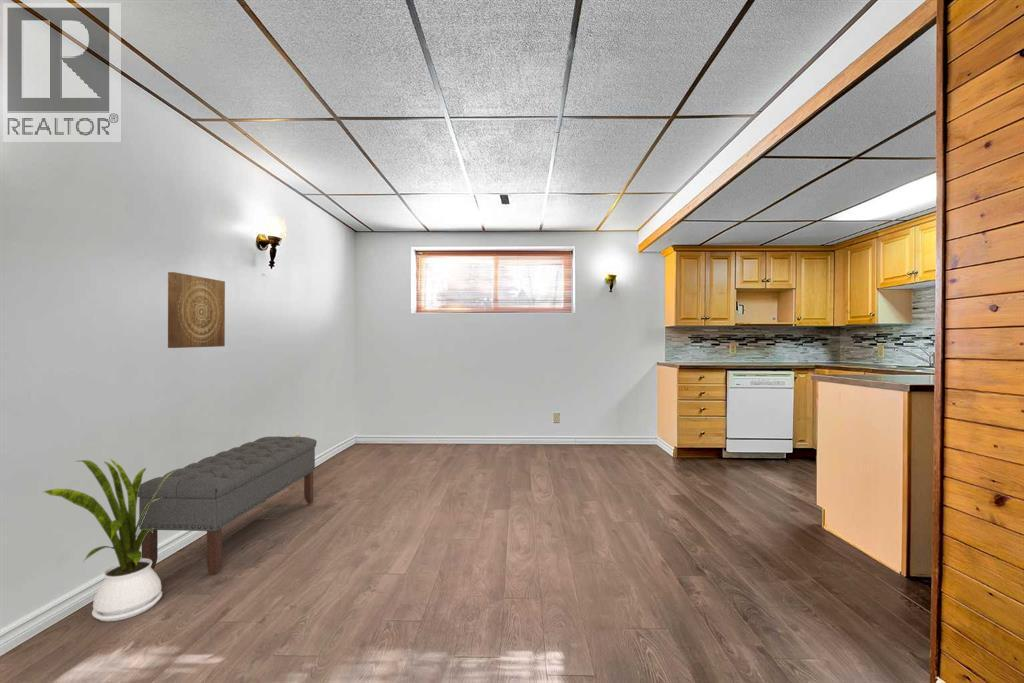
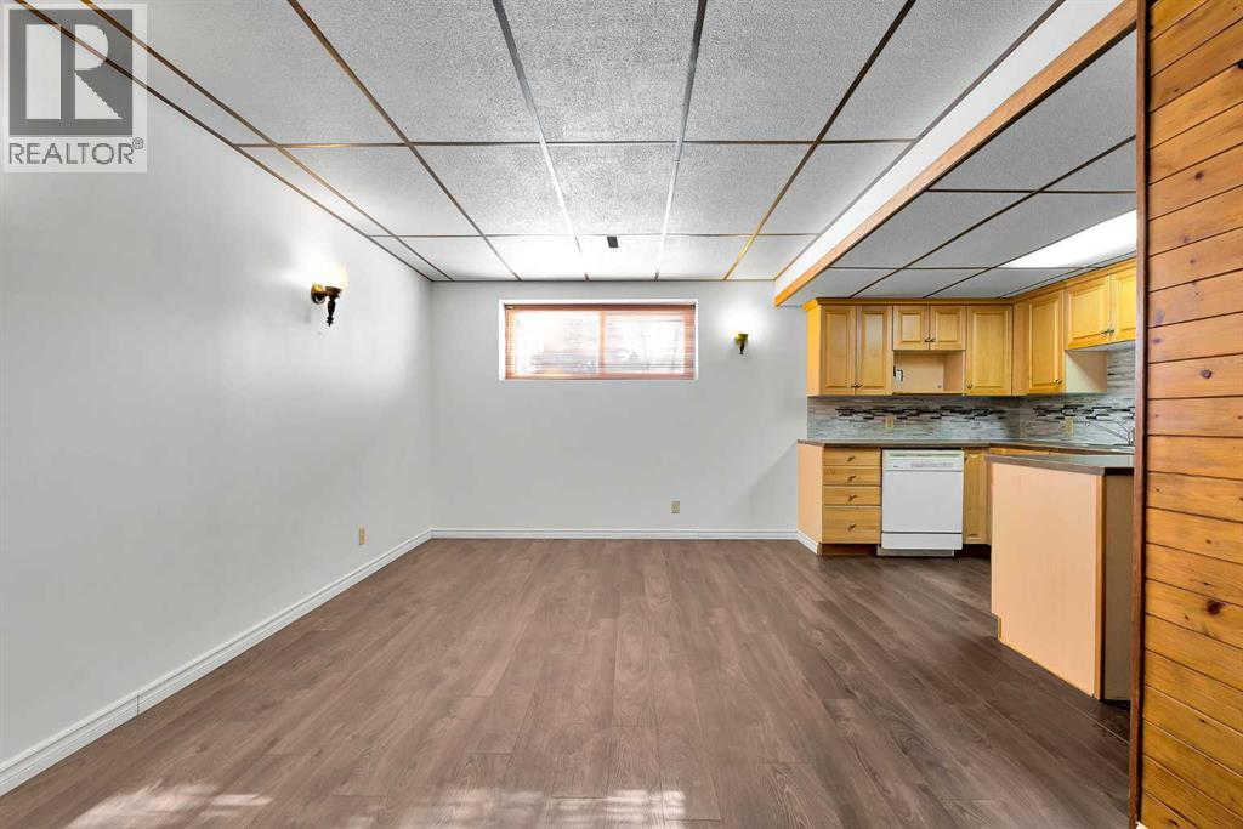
- bench (243, 493)
- house plant (121, 529)
- wall art (198, 312)
